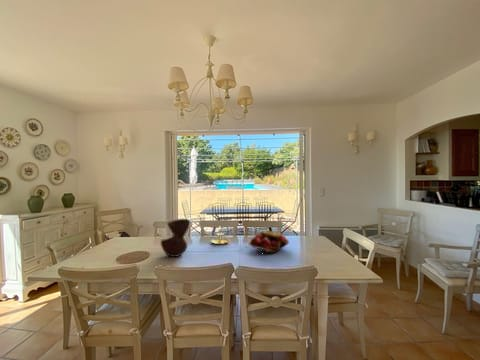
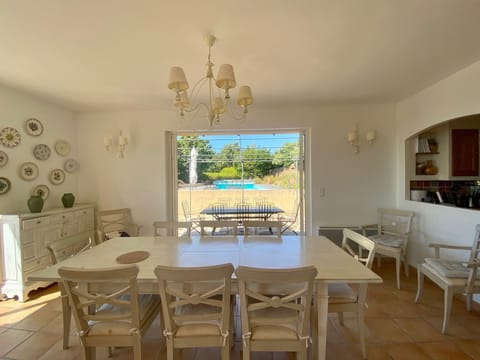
- vase (176, 237)
- candle holder (221, 233)
- fruit basket (268, 241)
